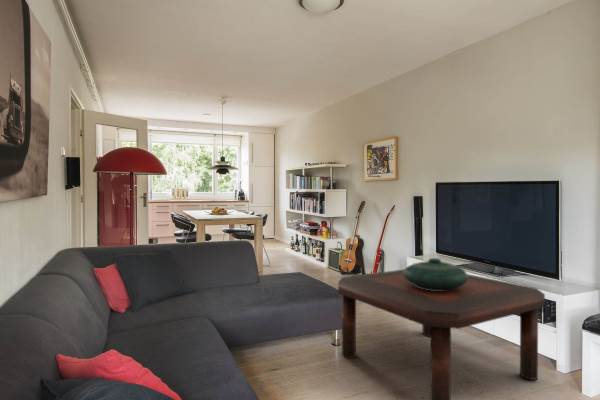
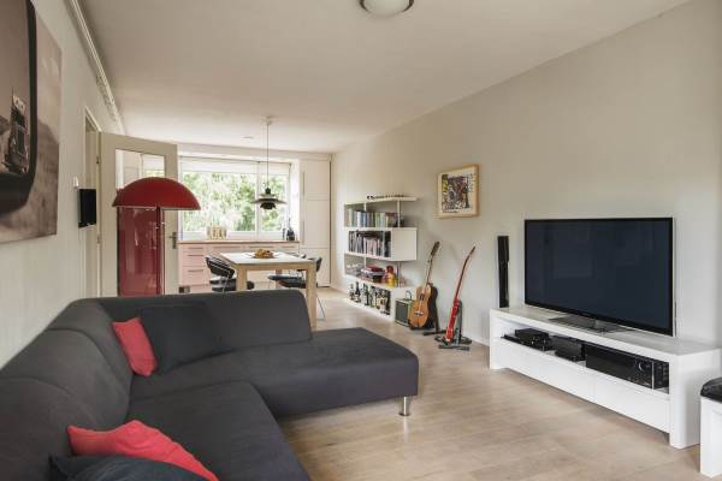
- decorative bowl (434, 272)
- coffee table (433, 324)
